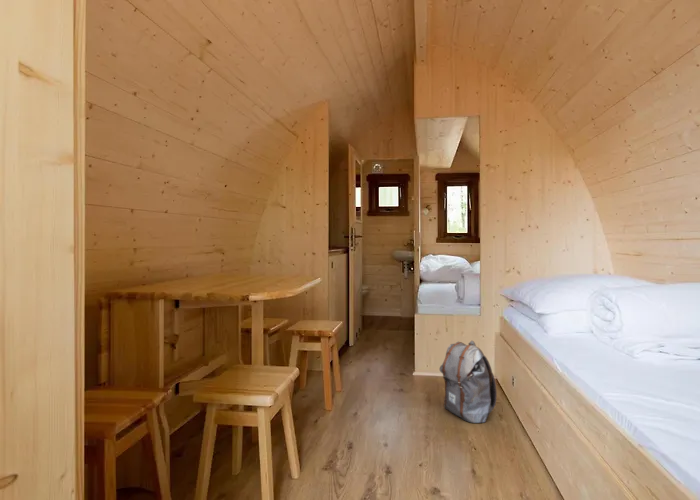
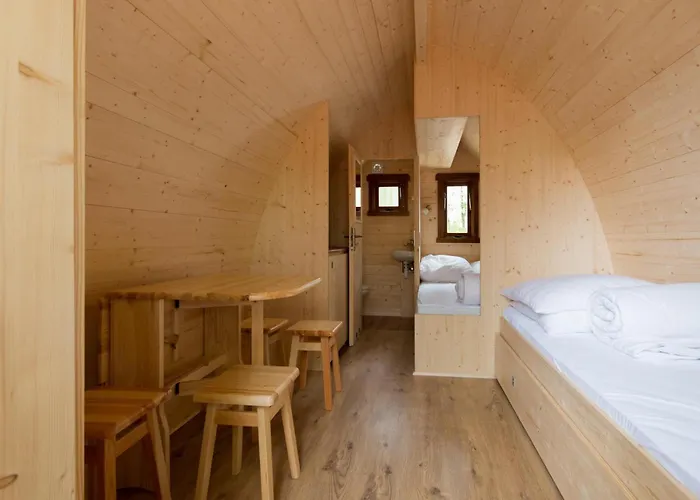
- backpack (467, 376)
